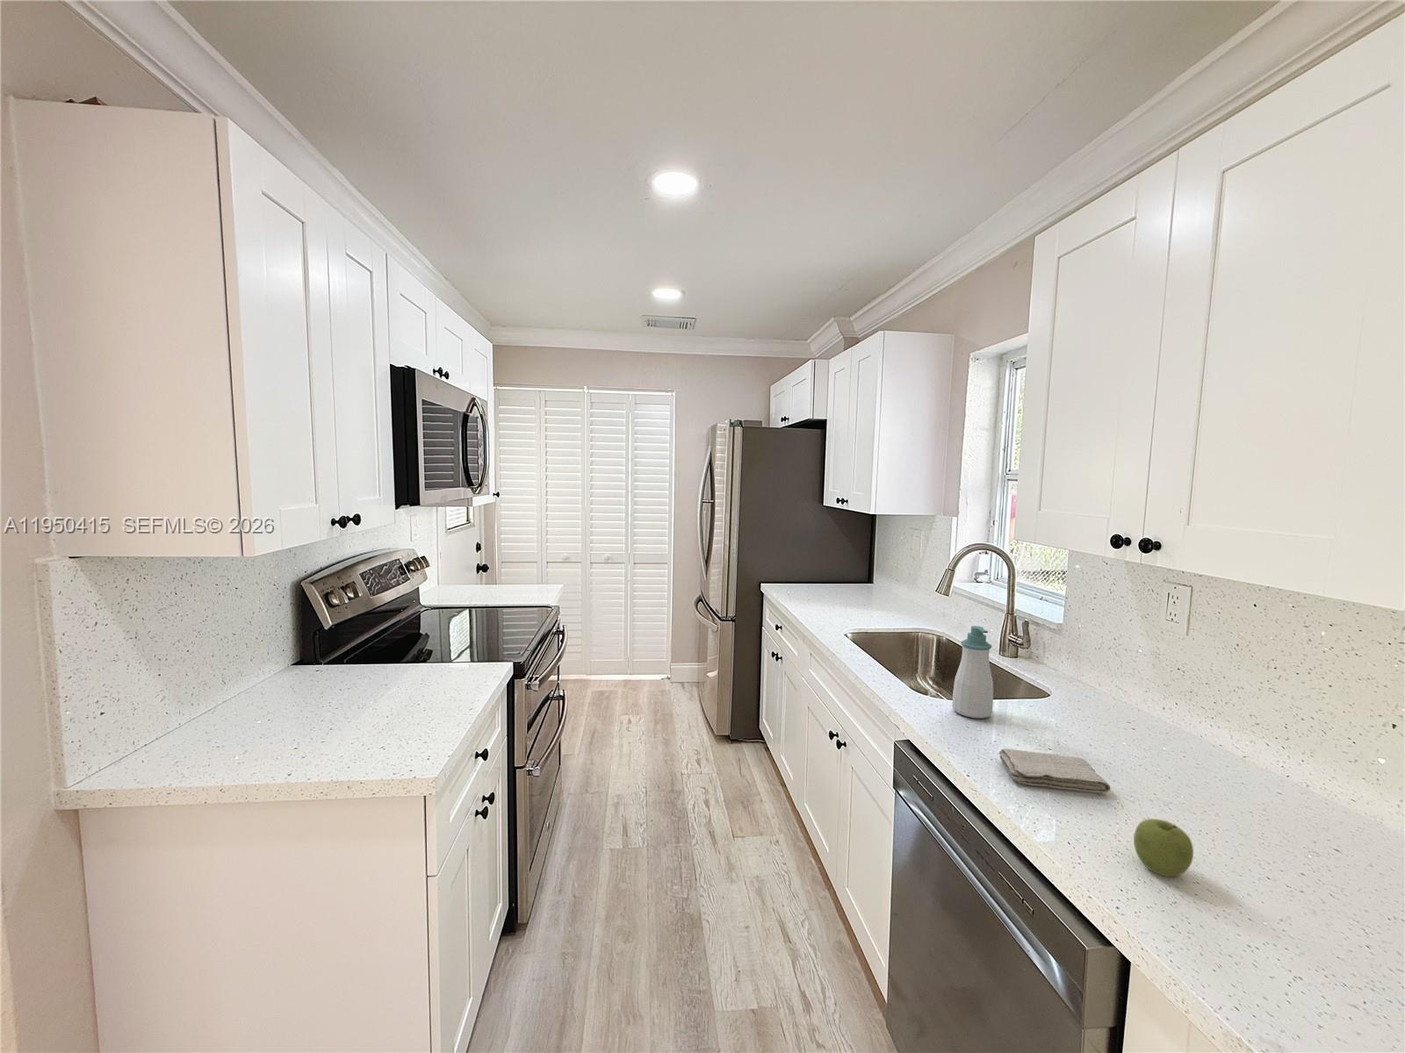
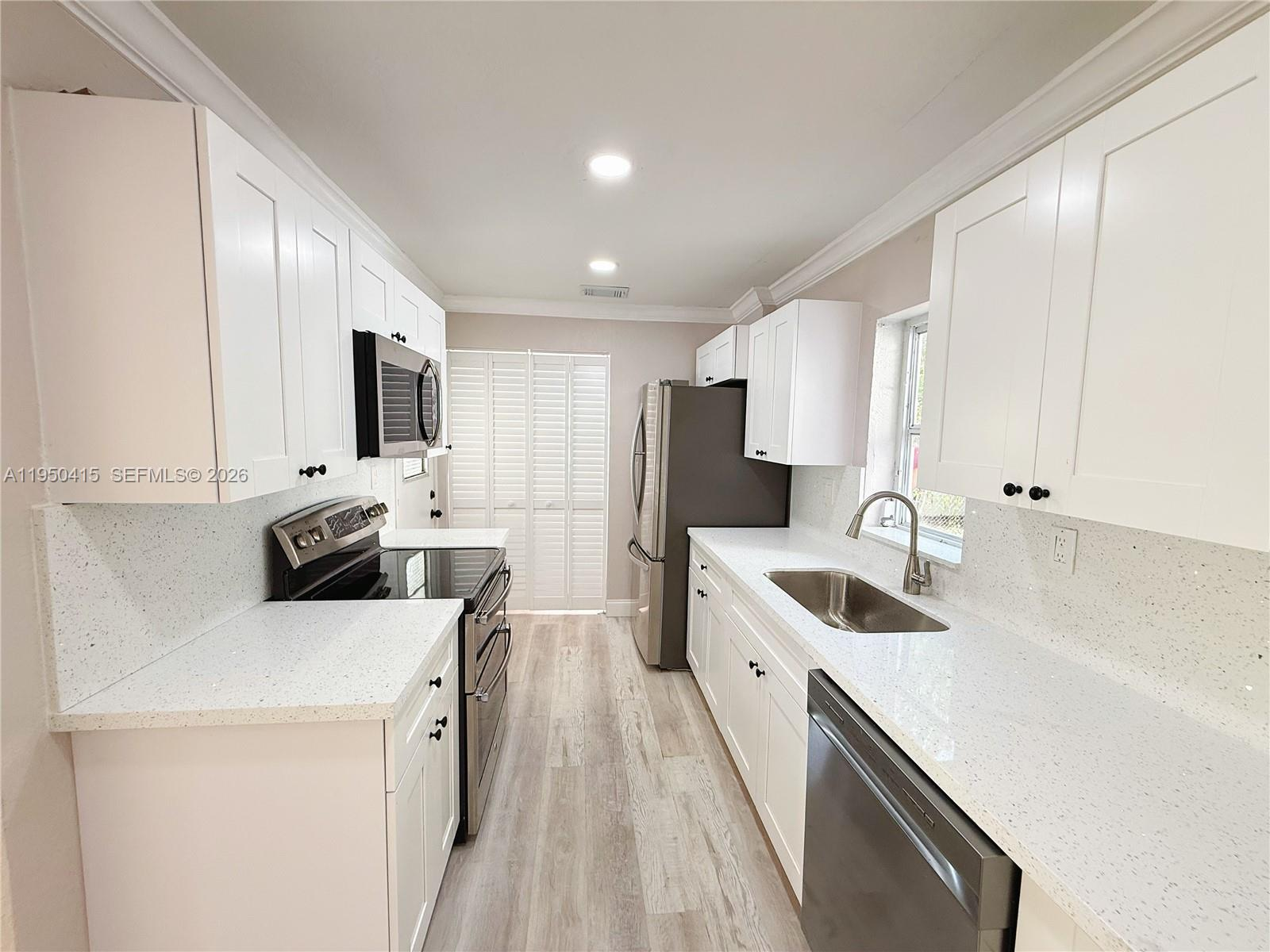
- fruit (1163, 844)
- washcloth (1050, 769)
- soap bottle (974, 669)
